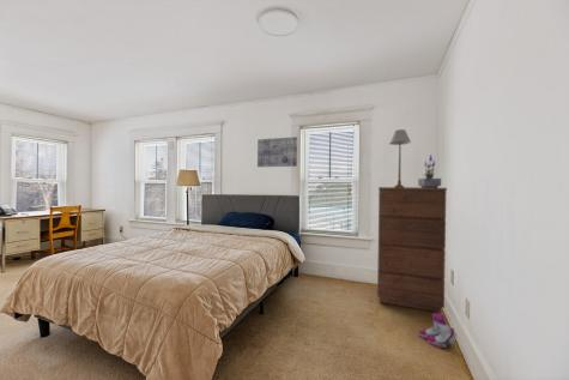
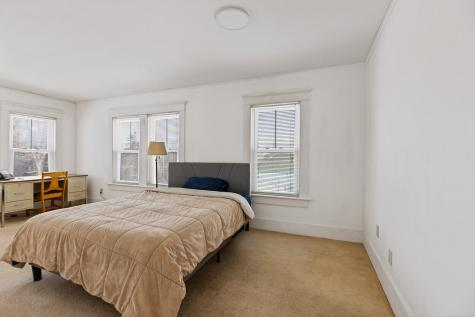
- boots (436, 327)
- potted plant (429, 169)
- wall art (277, 152)
- table lamp (399, 158)
- dresser (408, 242)
